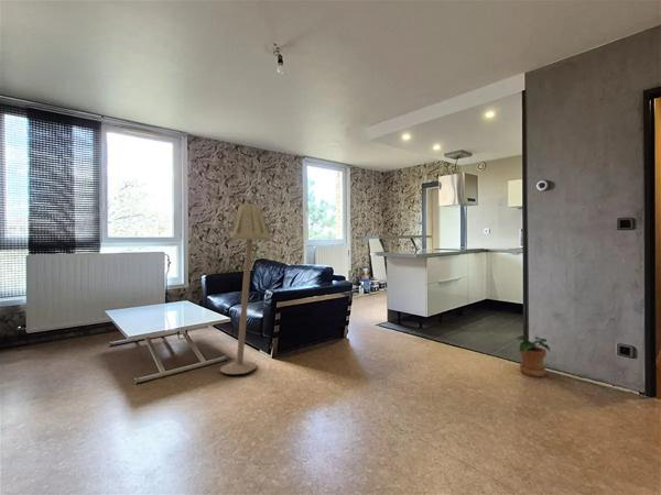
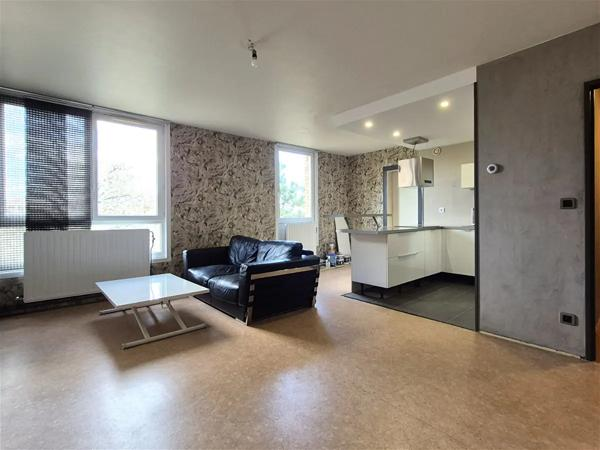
- potted plant (529, 355)
- floor lamp (247, 284)
